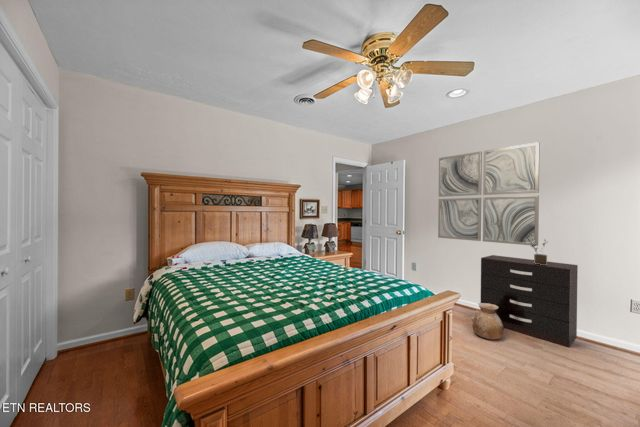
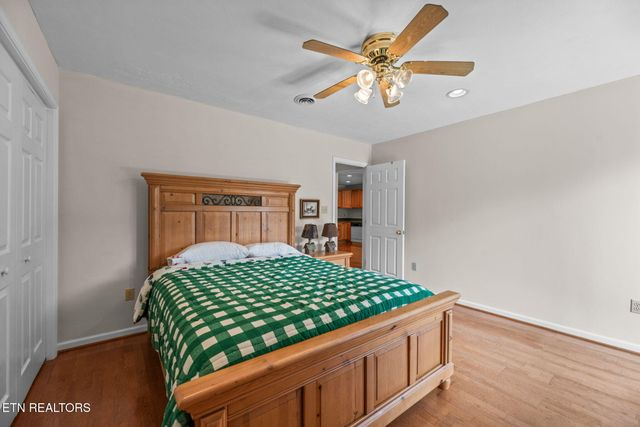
- dresser (525, 295)
- potted plant (540, 250)
- vase (487, 320)
- wall art (483, 197)
